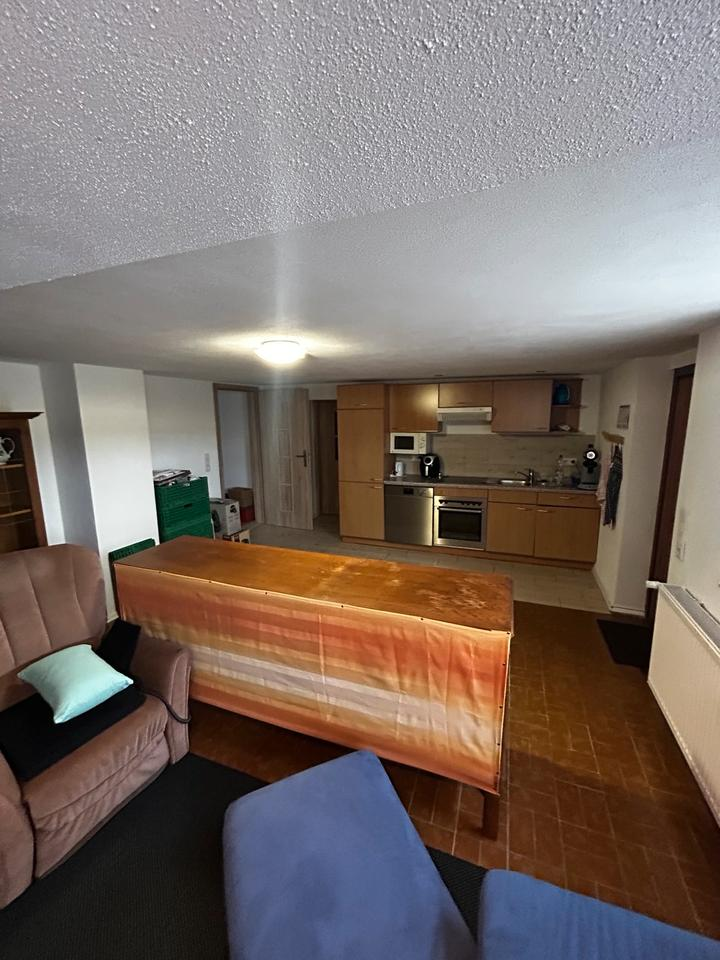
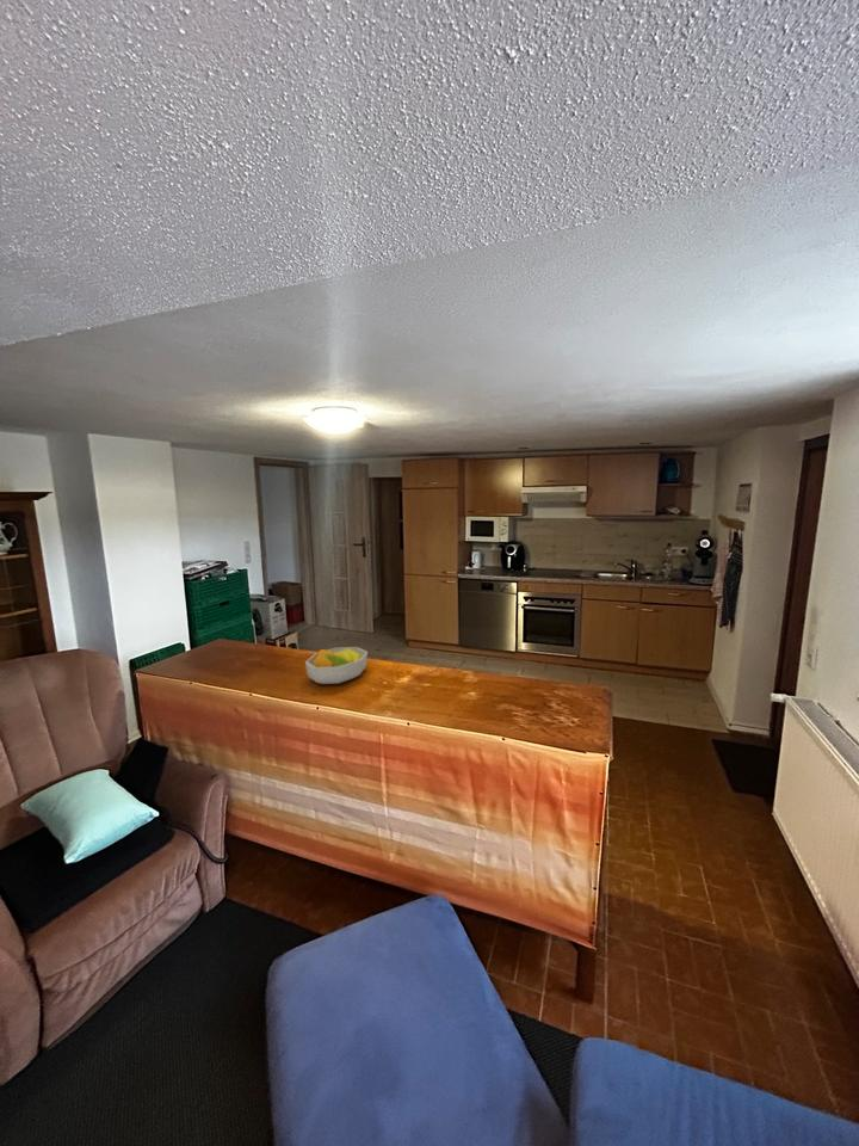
+ fruit bowl (338, 661)
